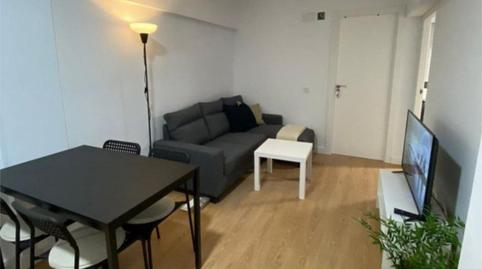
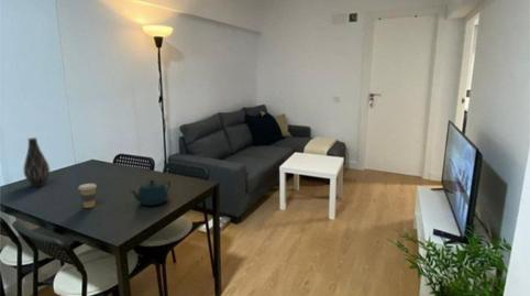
+ teapot (151, 190)
+ coffee cup (88, 195)
+ vase (35, 162)
